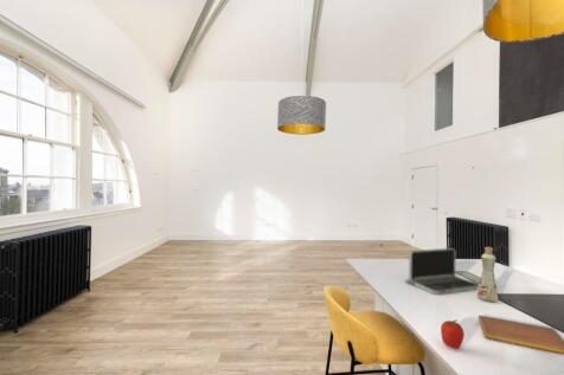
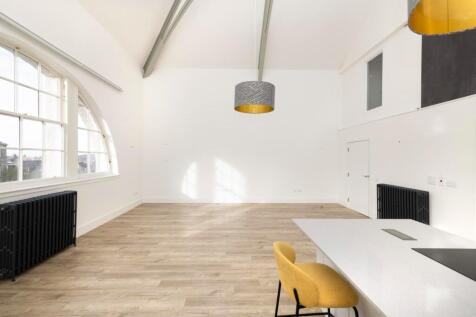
- notebook (519, 332)
- fruit (451, 332)
- laptop (440, 269)
- bottle (487, 272)
